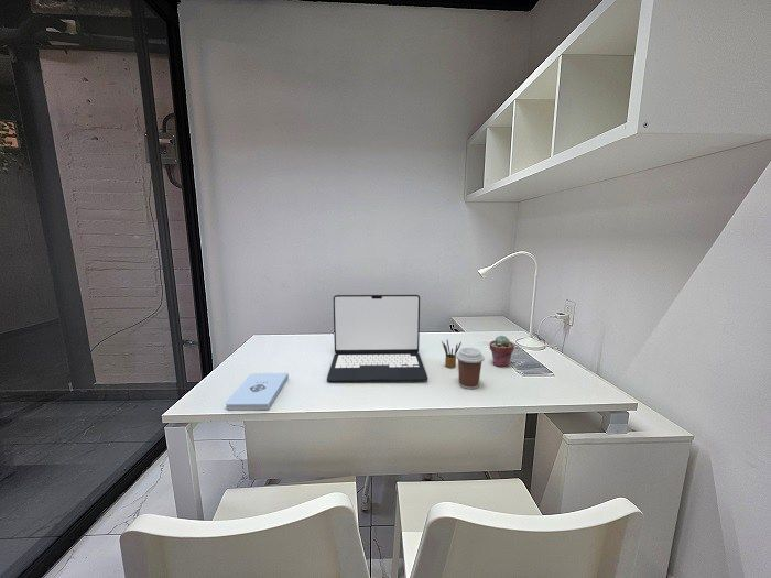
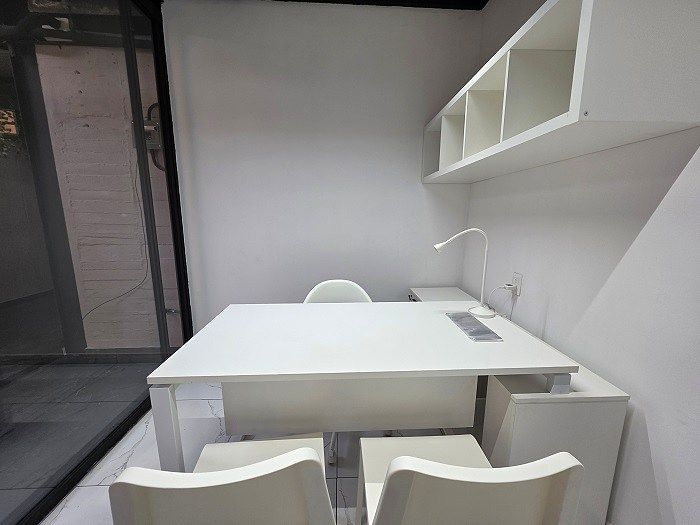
- laptop (377, 335)
- pencil box (452, 352)
- potted succulent (501, 349)
- notepad (259, 389)
- coffee cup (469, 368)
